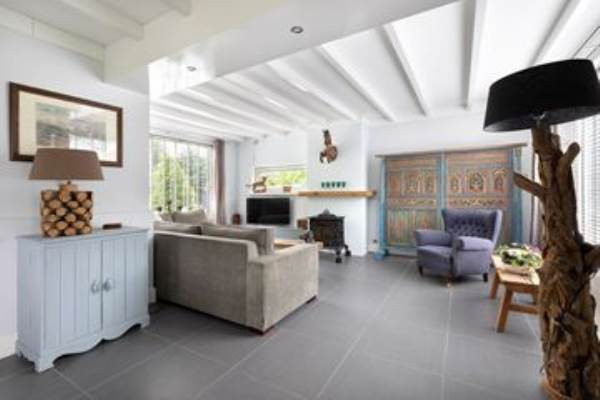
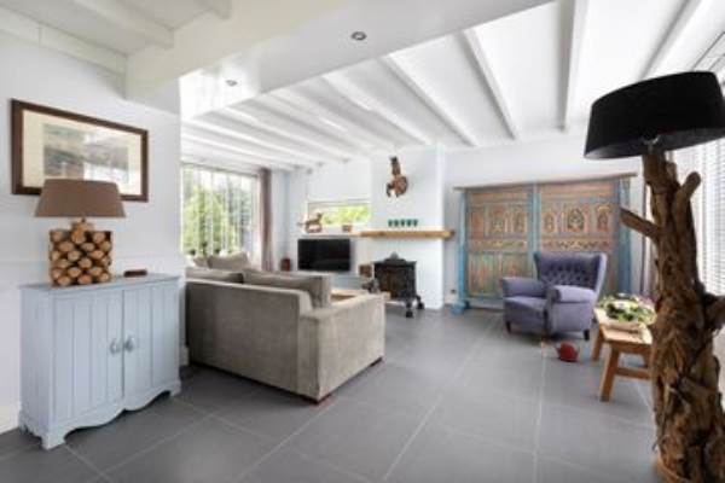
+ watering can (562, 349)
